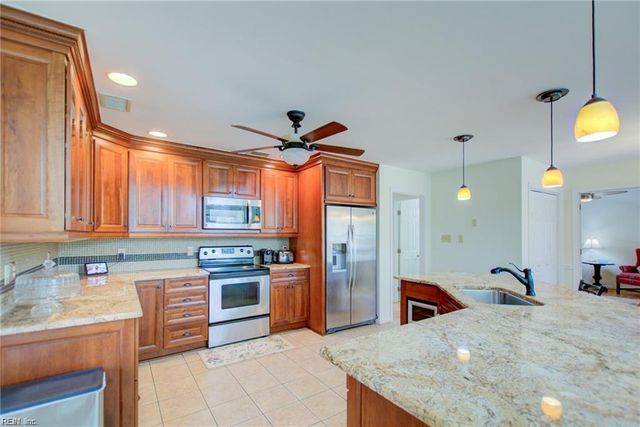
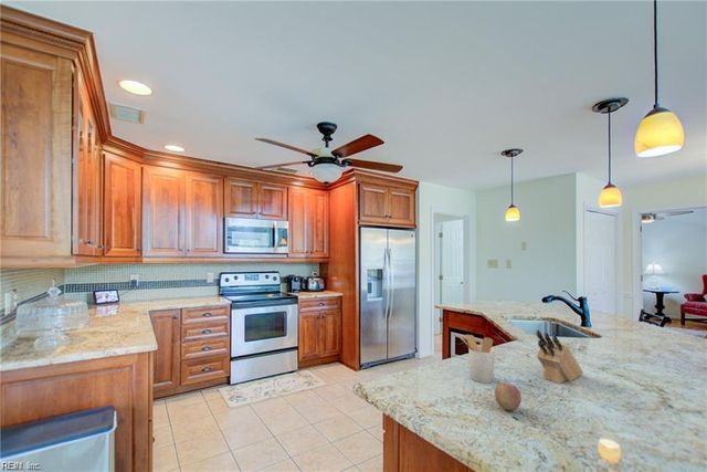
+ knife block (558, 353)
+ fruit (507, 396)
+ utensil holder (475, 356)
